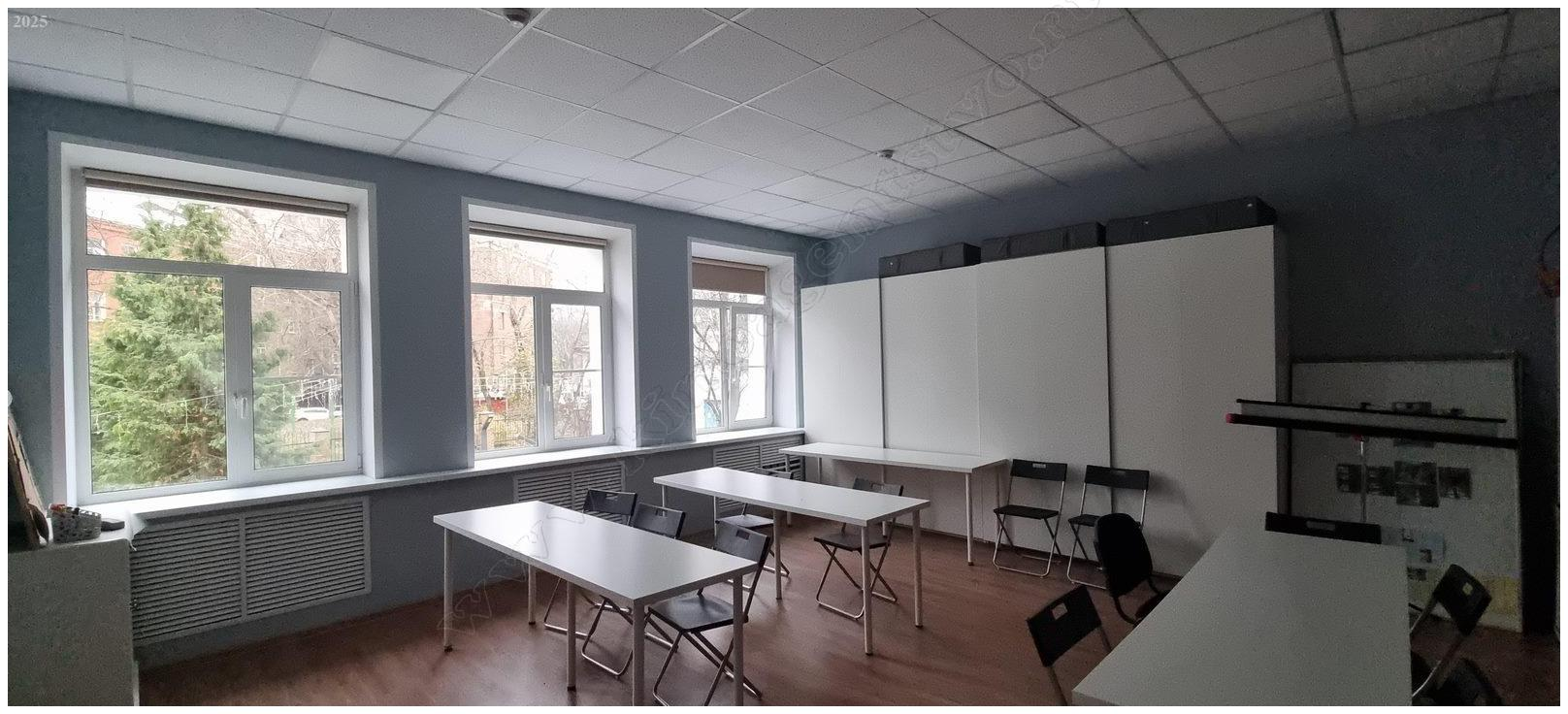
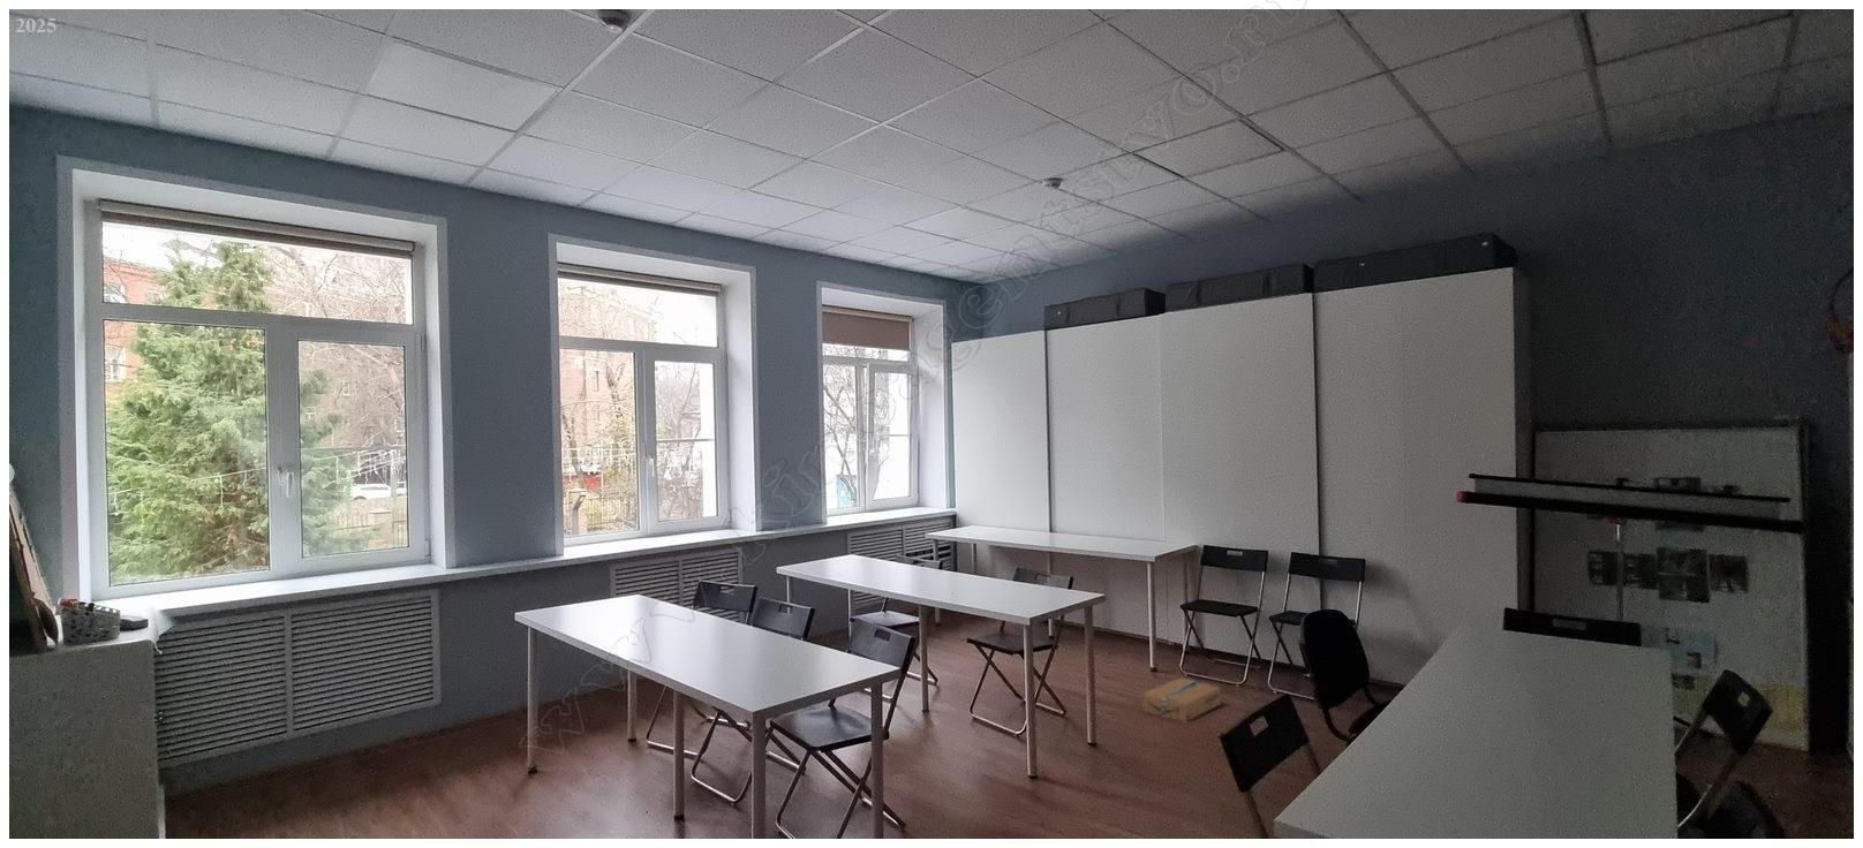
+ cardboard box (1182, 697)
